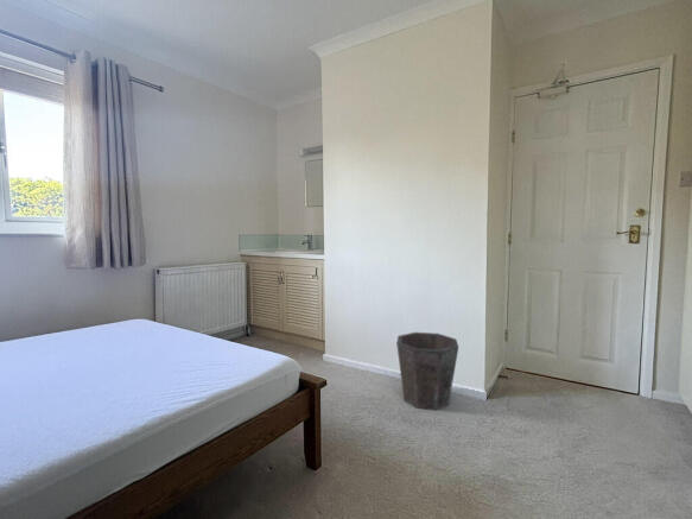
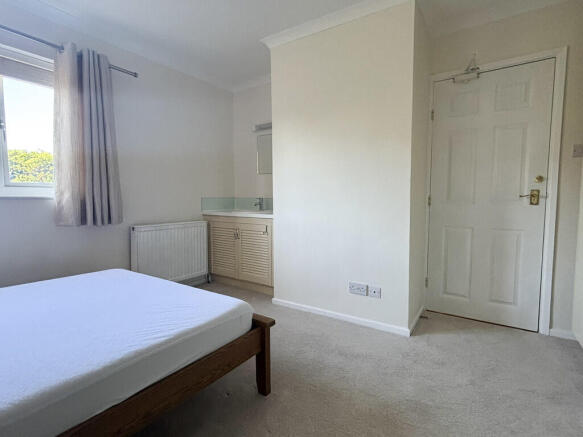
- waste bin (426, 369)
